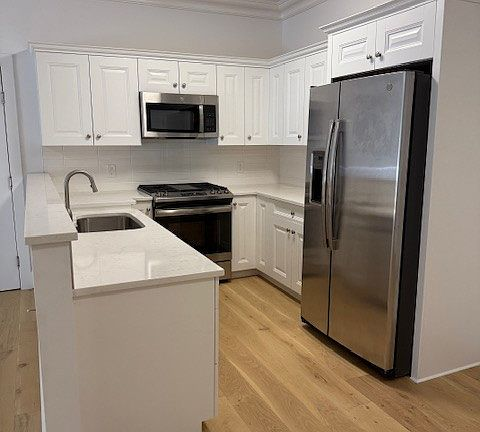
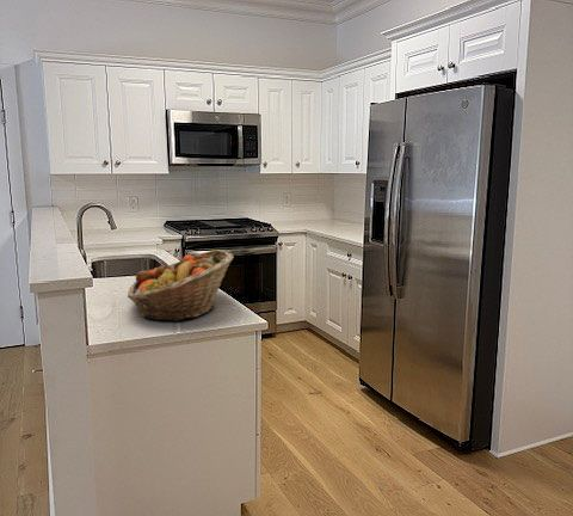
+ fruit basket (180, 282)
